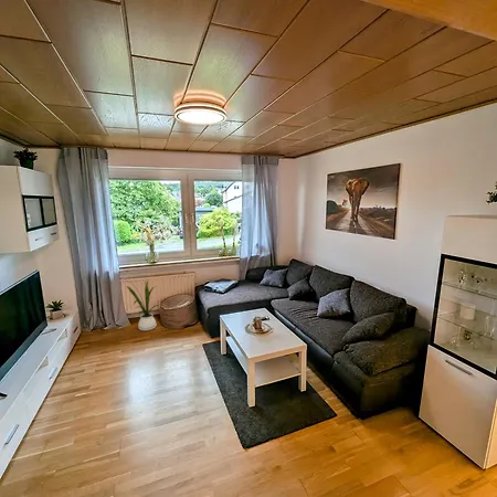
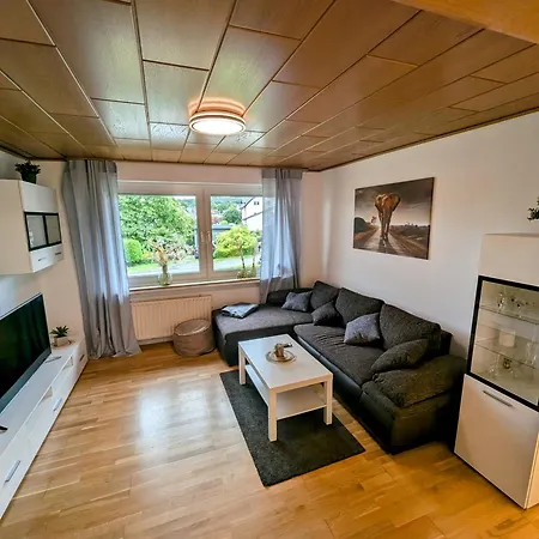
- house plant (142, 304)
